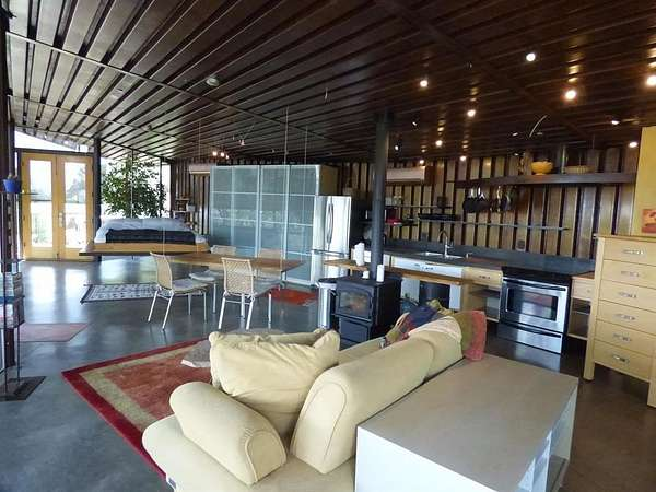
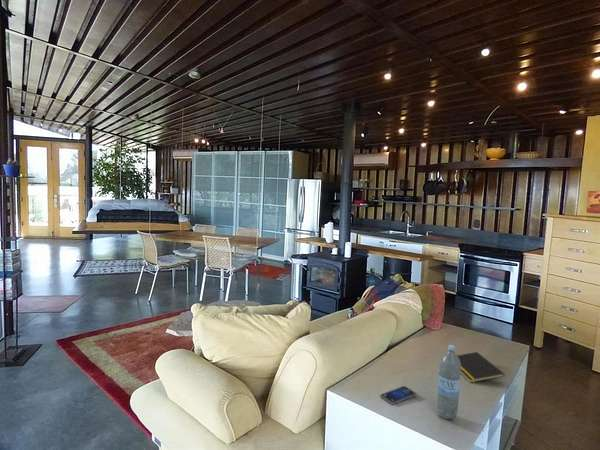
+ water bottle (449, 381)
+ notepad (473, 366)
+ smartphone (398, 394)
